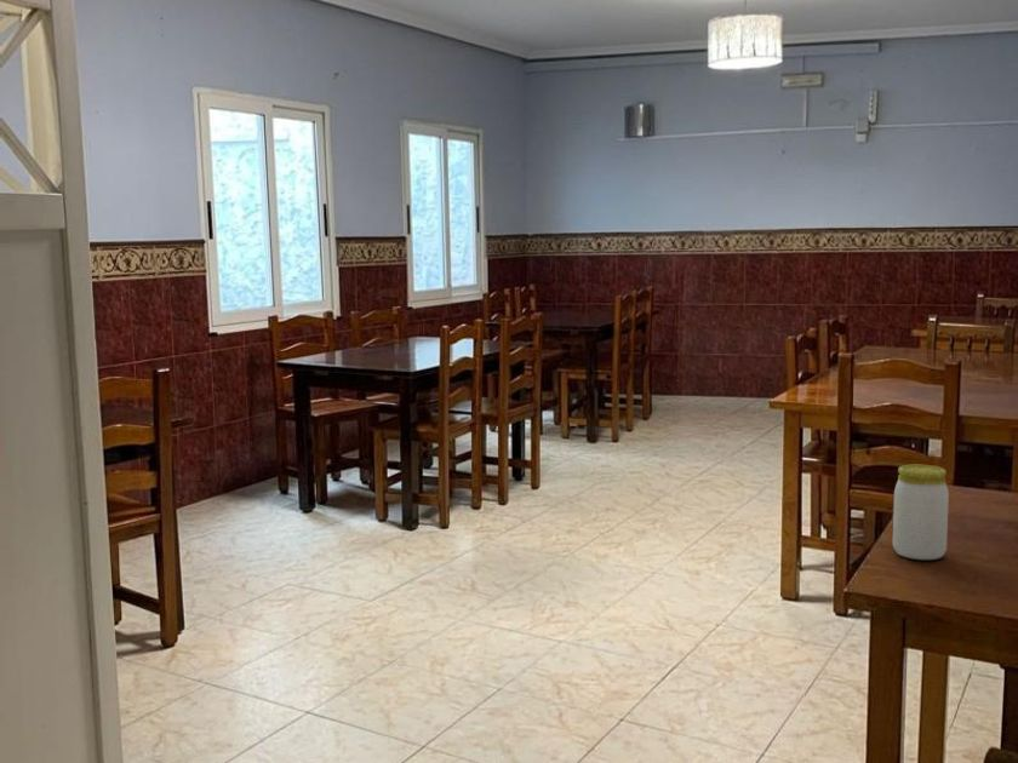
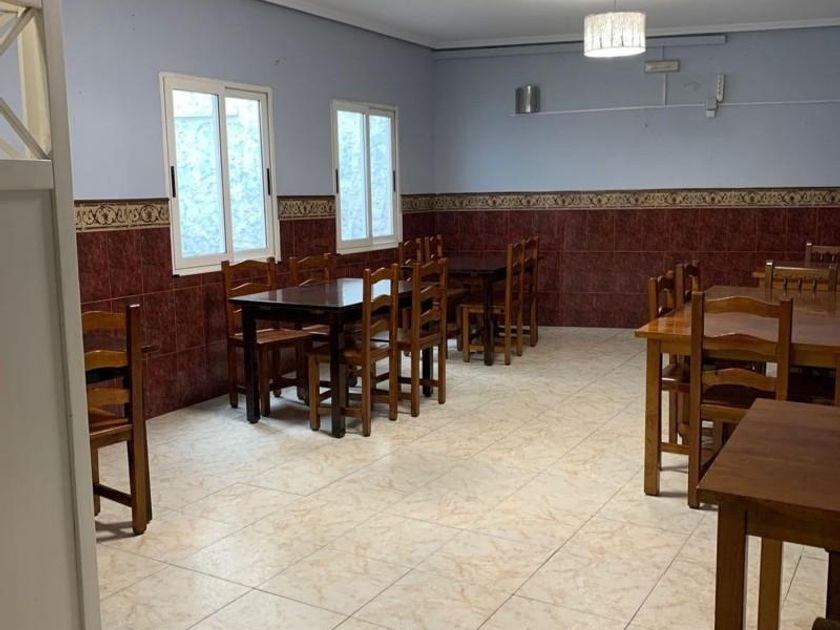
- jar (920, 511)
